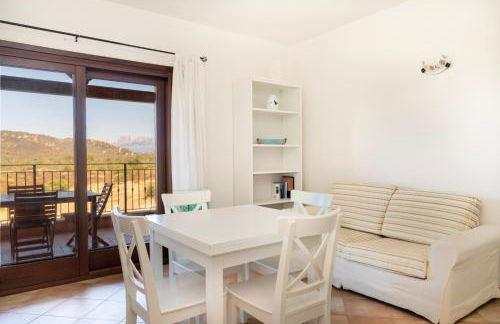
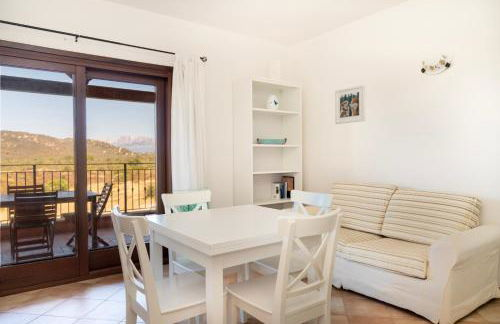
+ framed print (349, 105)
